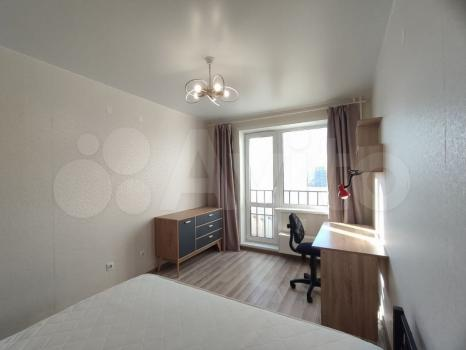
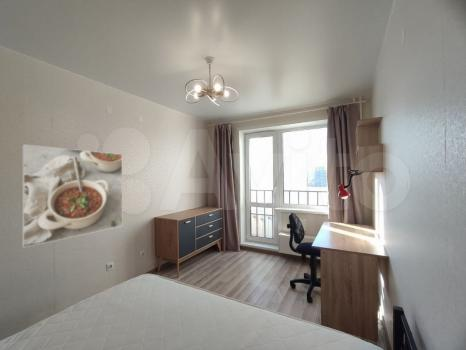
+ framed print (81, 192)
